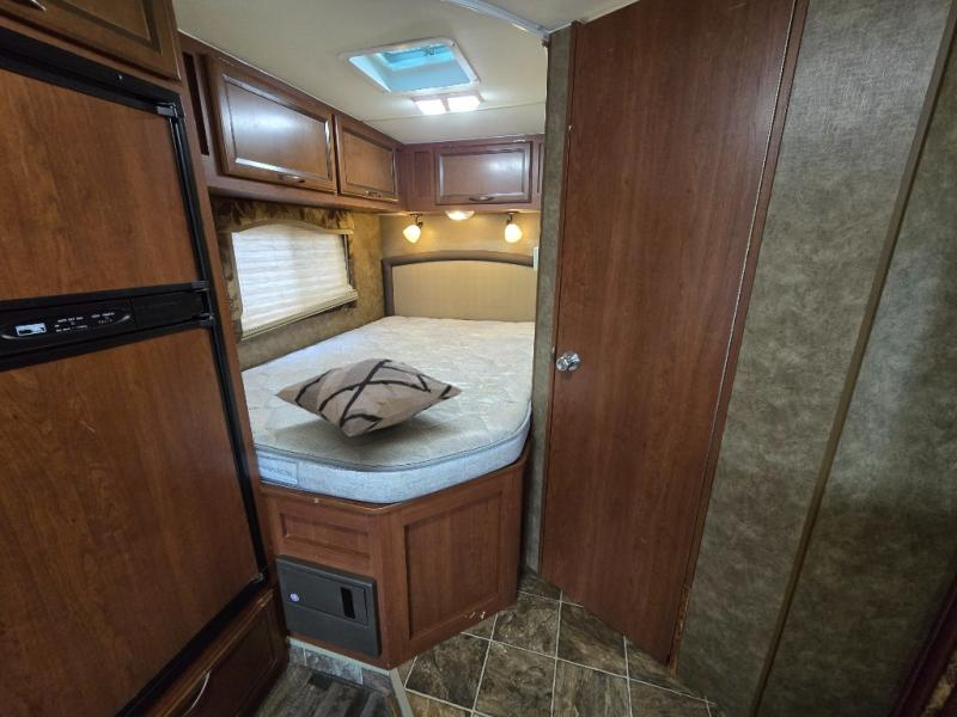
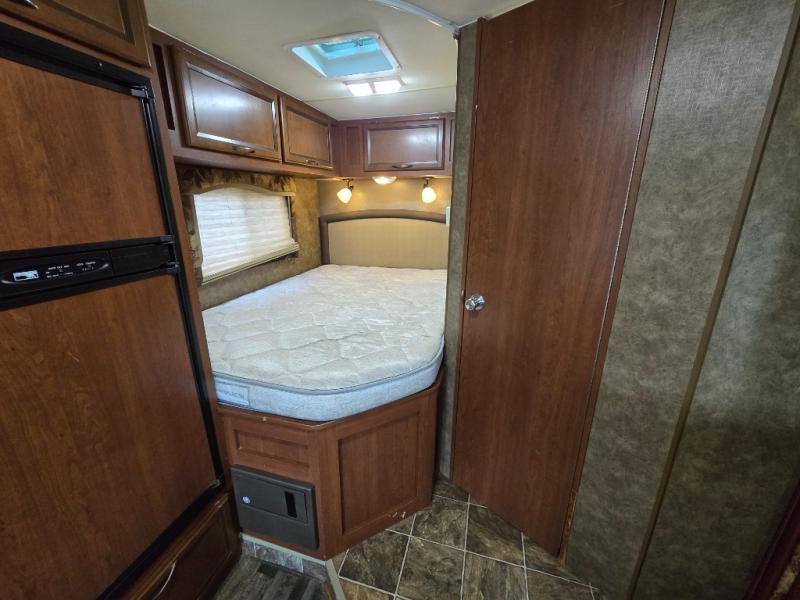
- decorative pillow (370, 392)
